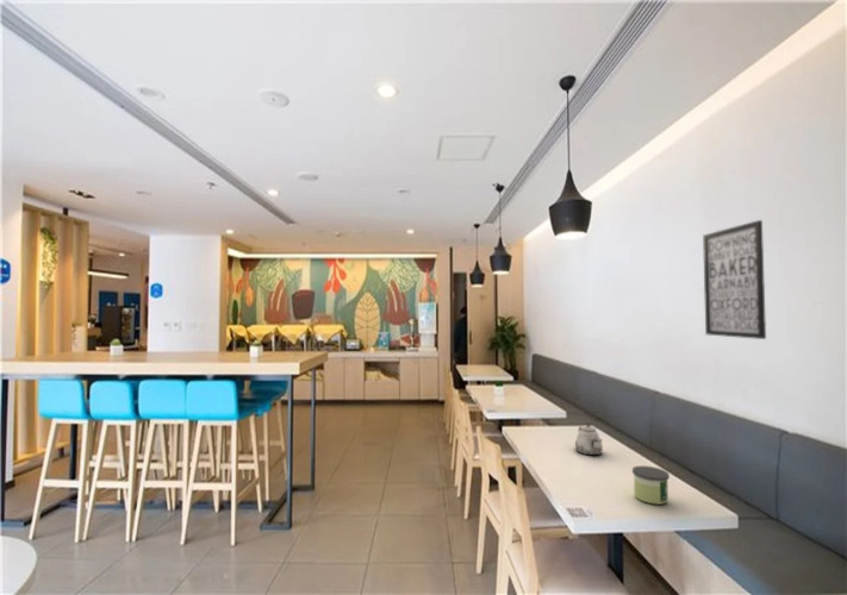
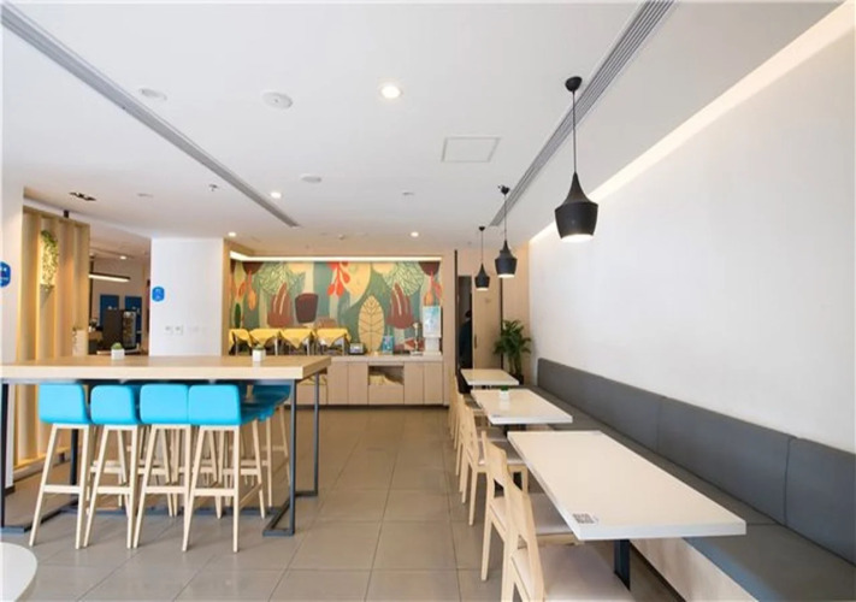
- candle (650, 484)
- teapot (590, 438)
- wall art (731, 282)
